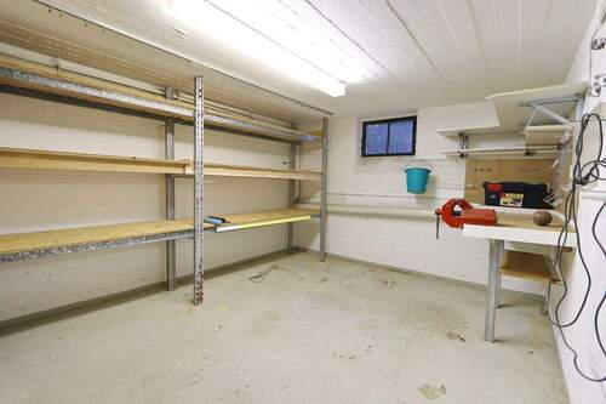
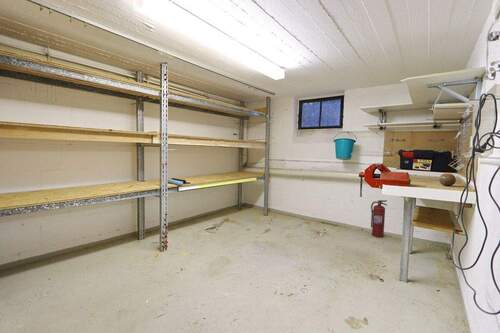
+ fire extinguisher (378, 217)
